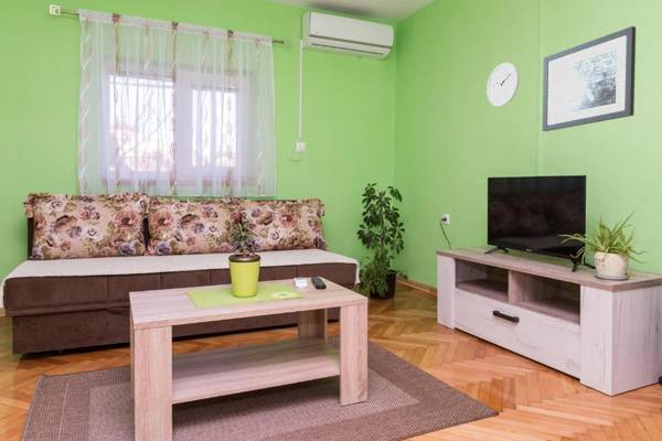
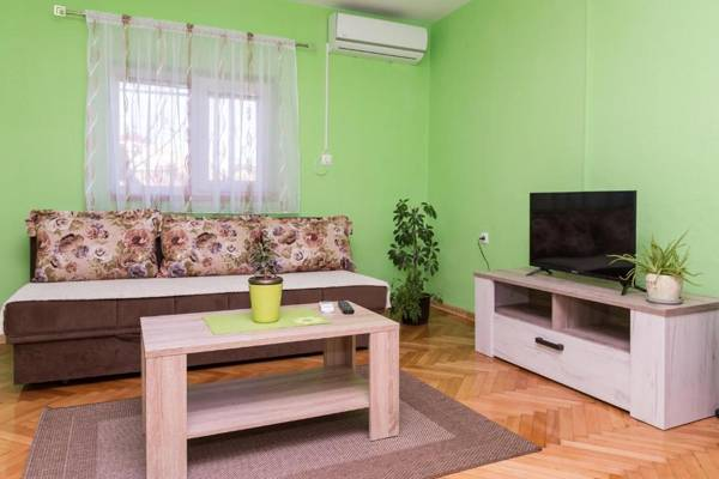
- wall art (584, 84)
- wall clock (501, 84)
